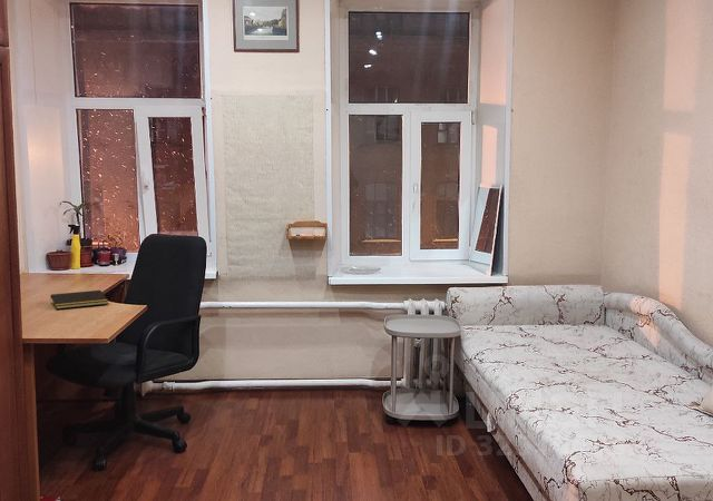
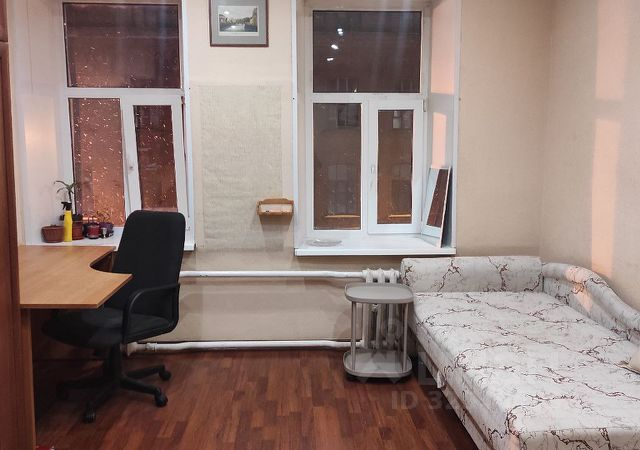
- notepad (79, 298)
